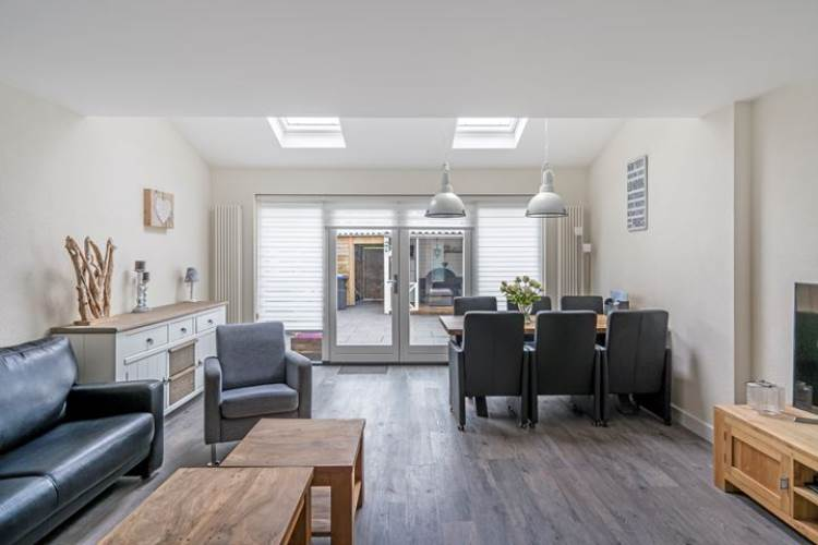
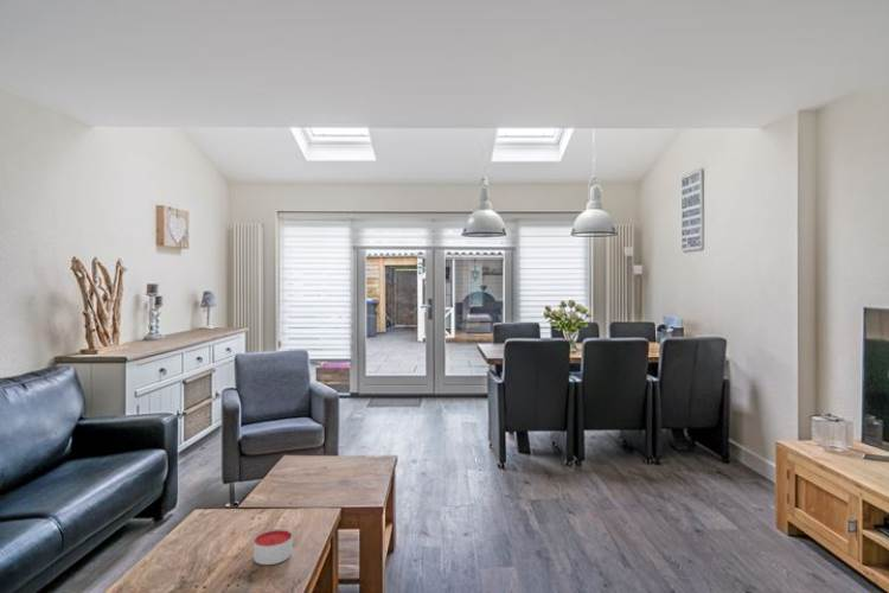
+ candle (273, 544)
